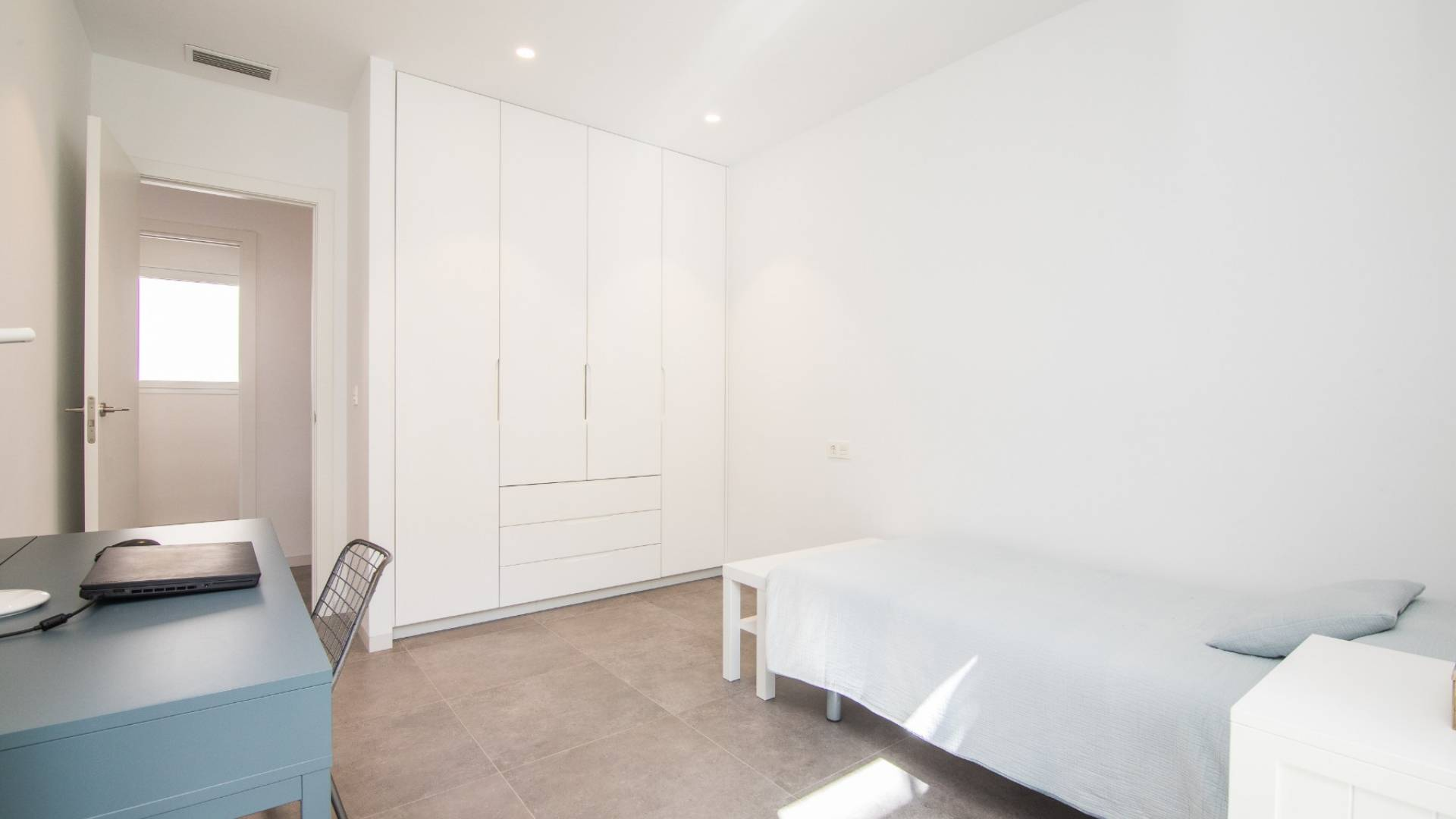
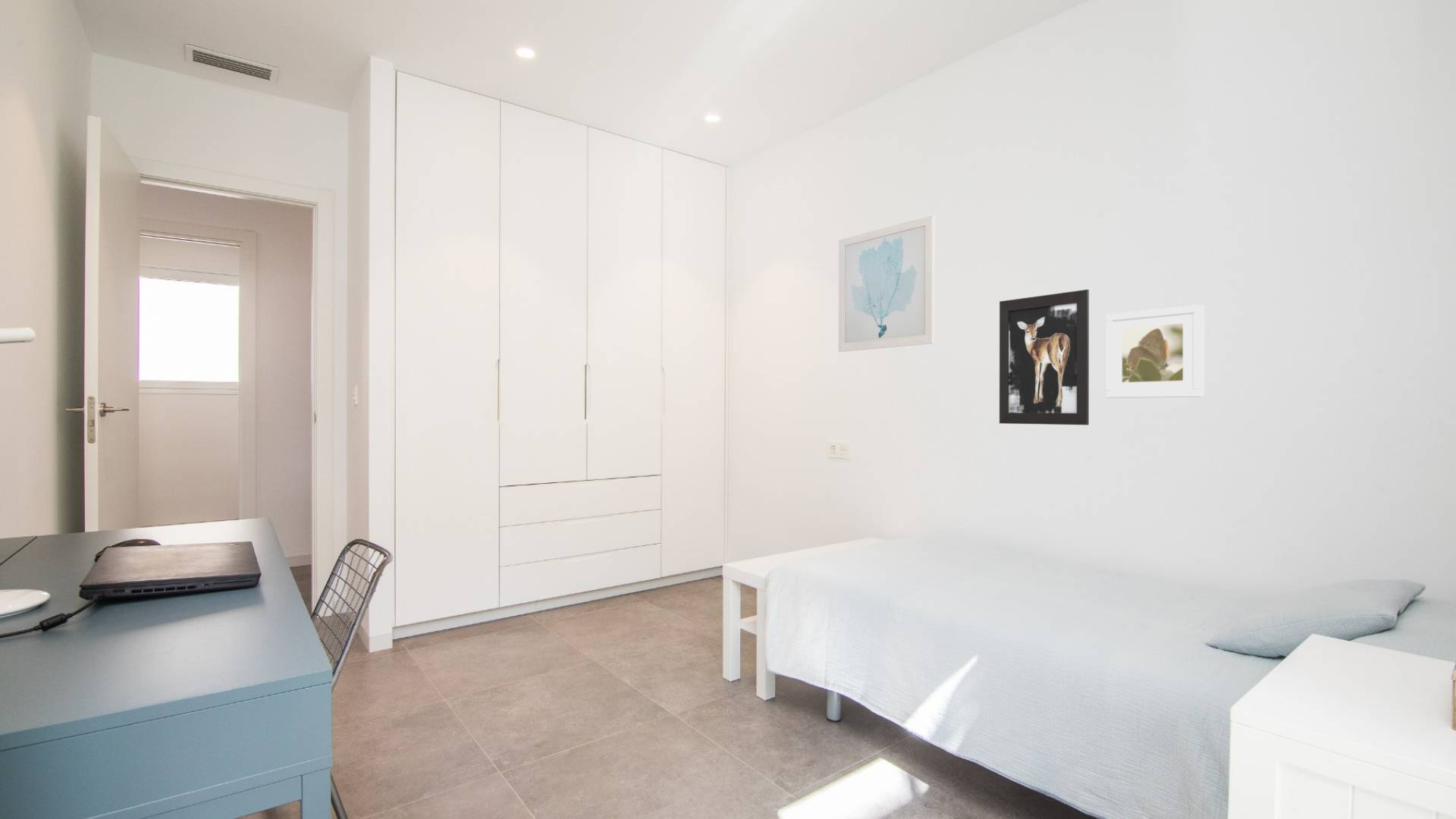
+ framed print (1152, 353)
+ wall art (883, 287)
+ wall art (1041, 359)
